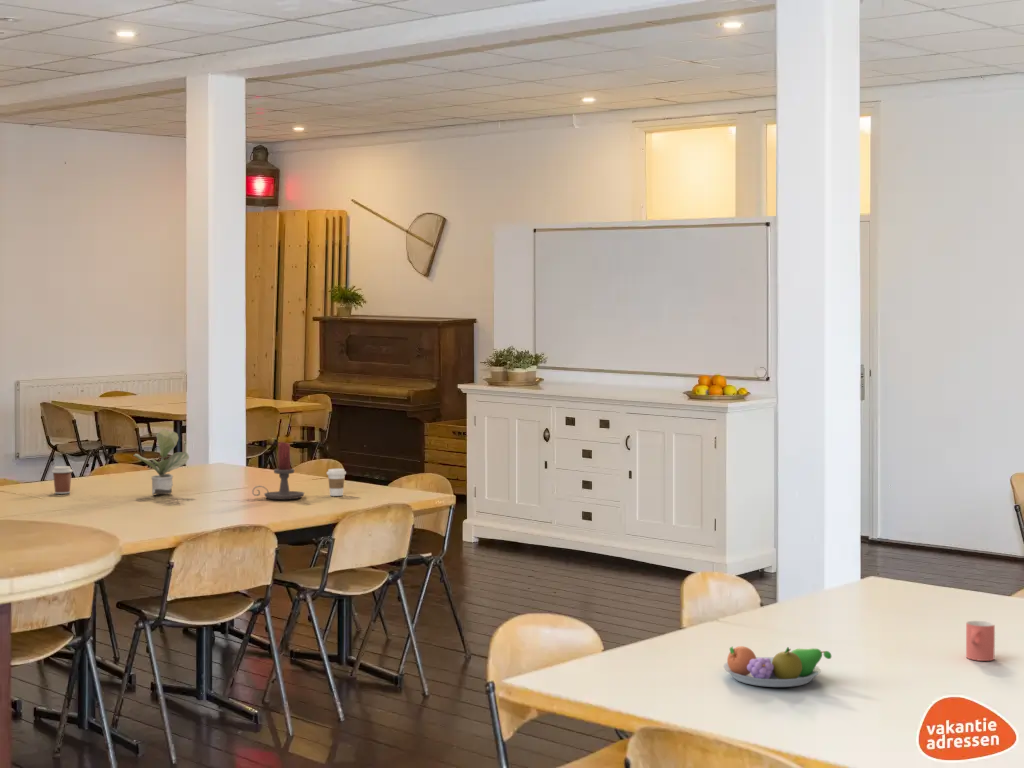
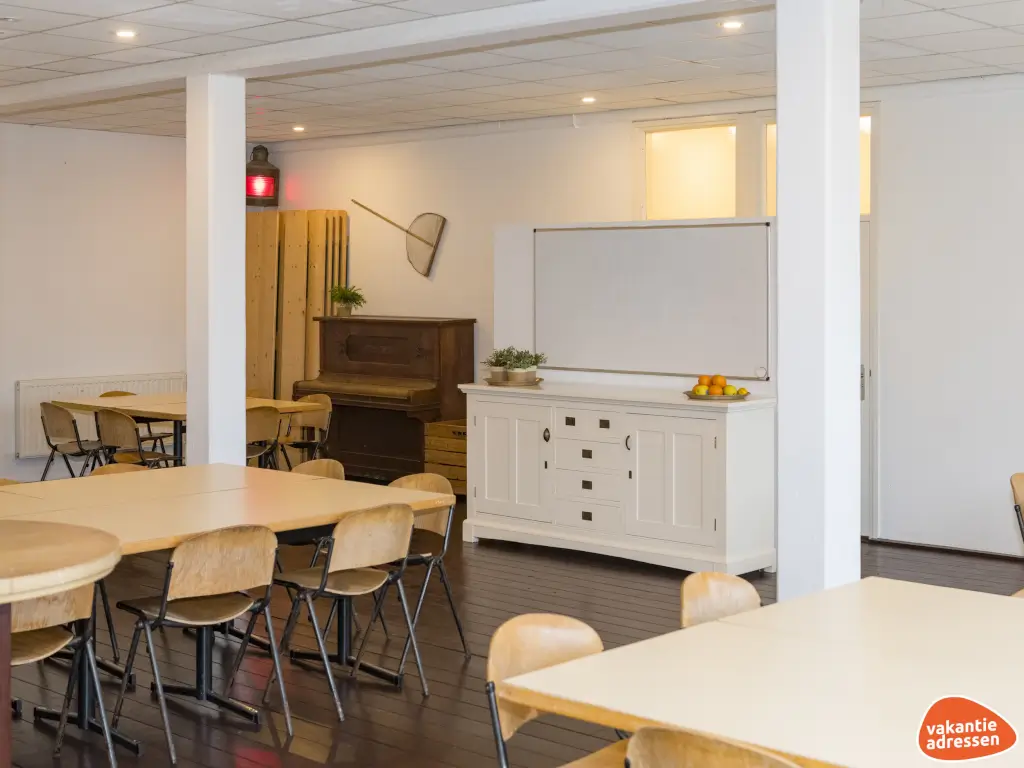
- cup (978, 641)
- candle holder (278, 470)
- coffee cup (62, 479)
- fruit bowl (775, 659)
- coffee cup (336, 482)
- potted plant (161, 463)
